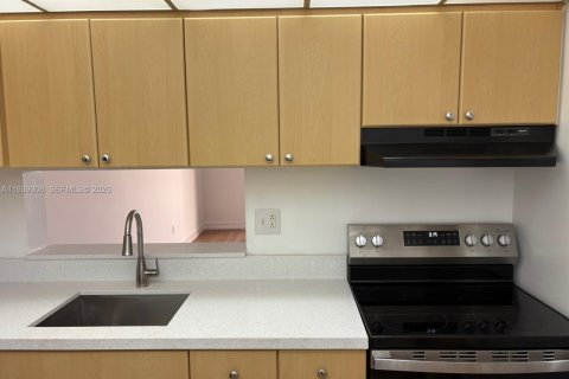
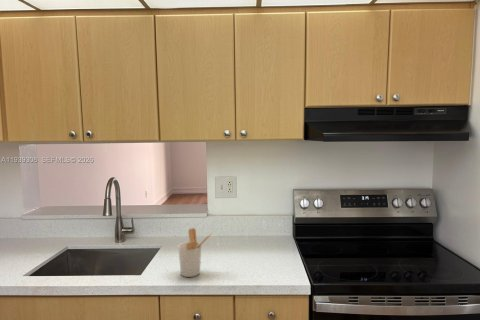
+ utensil holder (196, 252)
